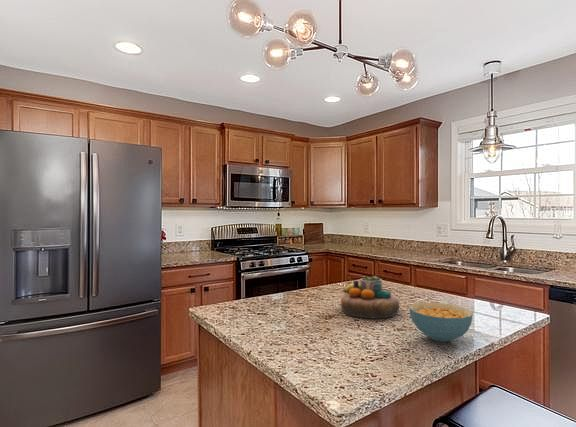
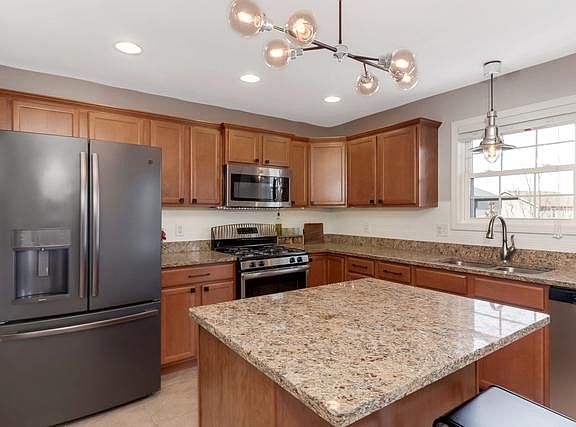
- cereal bowl (440, 324)
- decorative bowl (369, 293)
